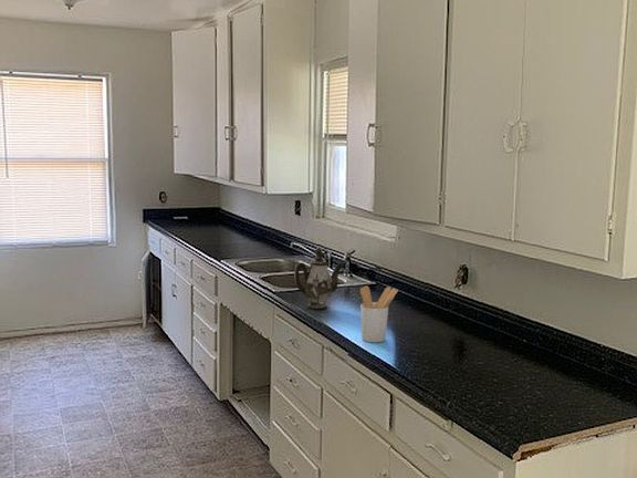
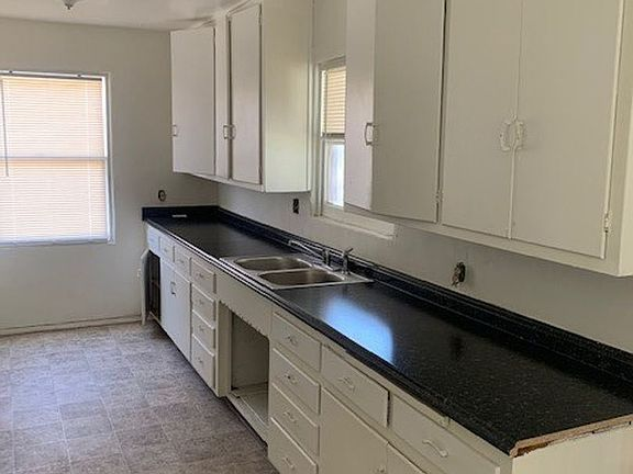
- teapot (318, 277)
- utensil holder (379, 312)
